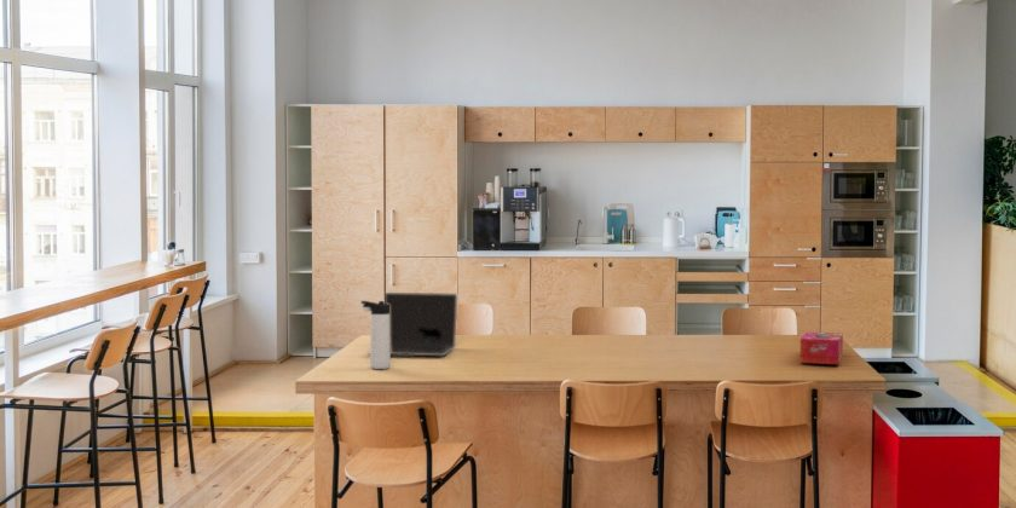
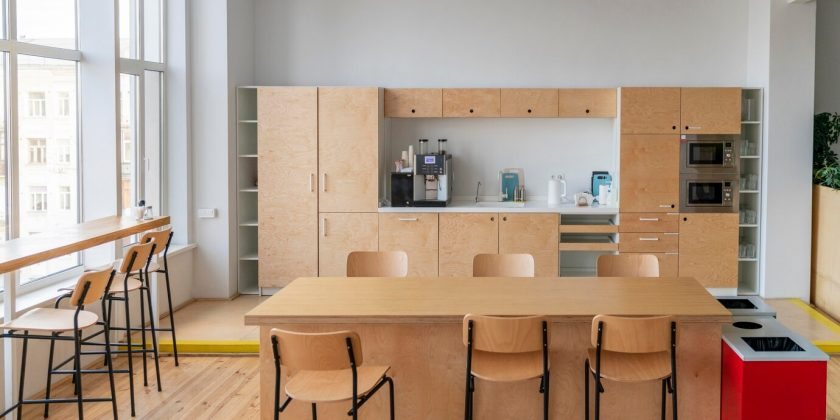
- tissue box (821, 347)
- laptop (412, 322)
- thermos bottle (375, 334)
